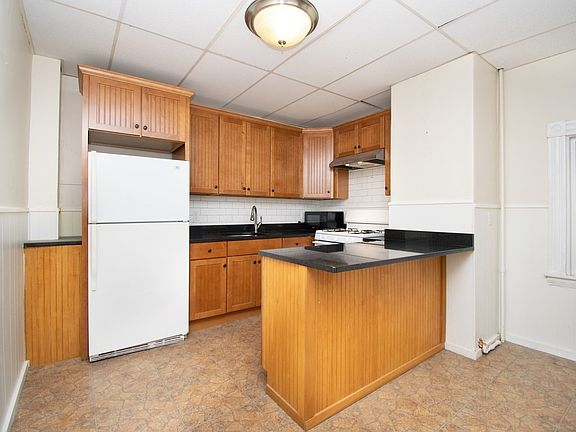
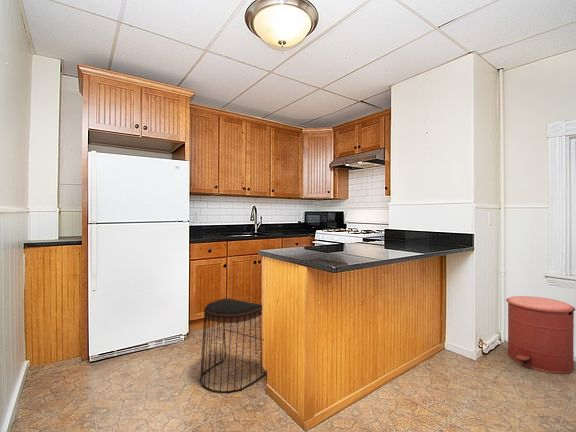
+ stool (230, 340)
+ trash can (538, 331)
